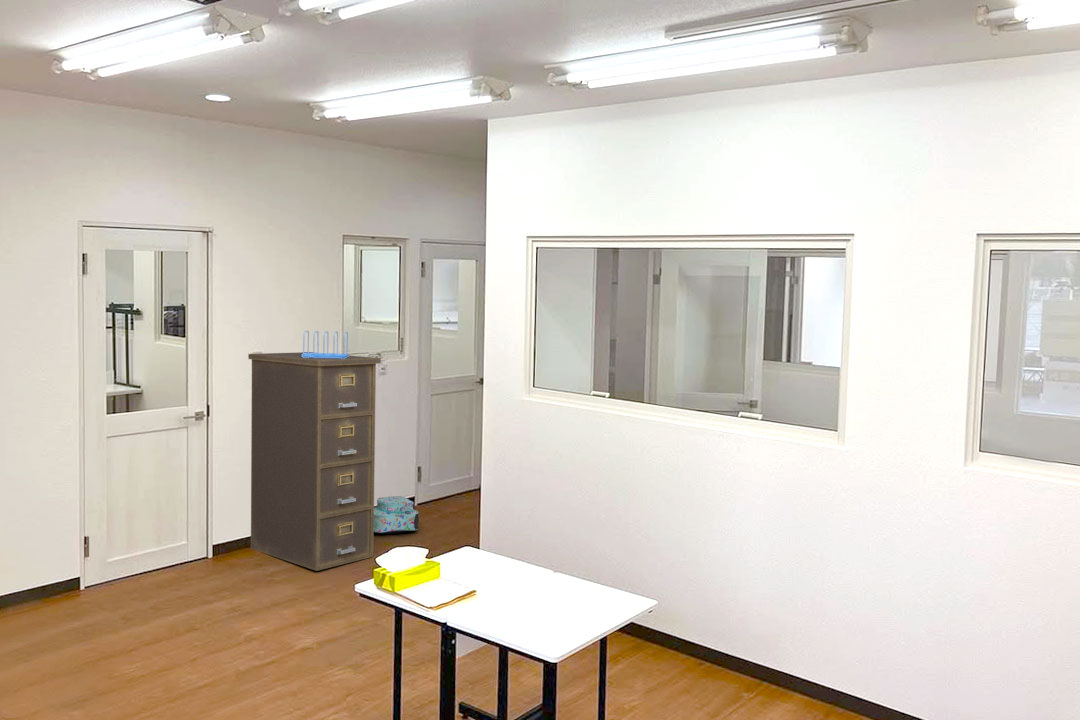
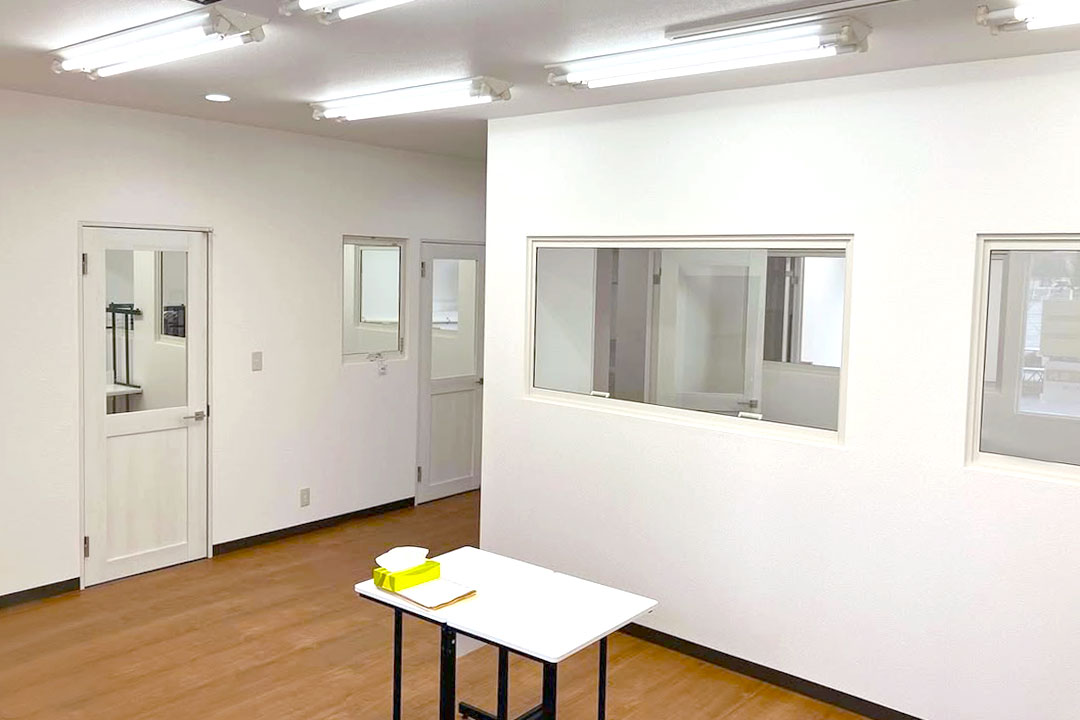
- filing cabinet (313, 455)
- backpack (391, 515)
- file sorter (327, 344)
